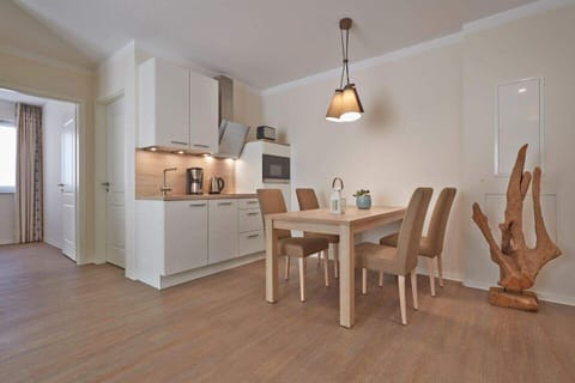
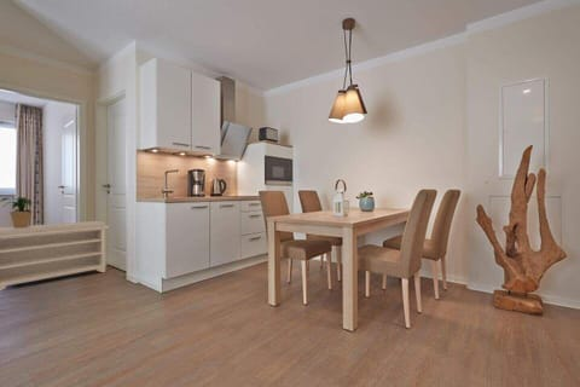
+ potted plant (21, 212)
+ bench (52, 252)
